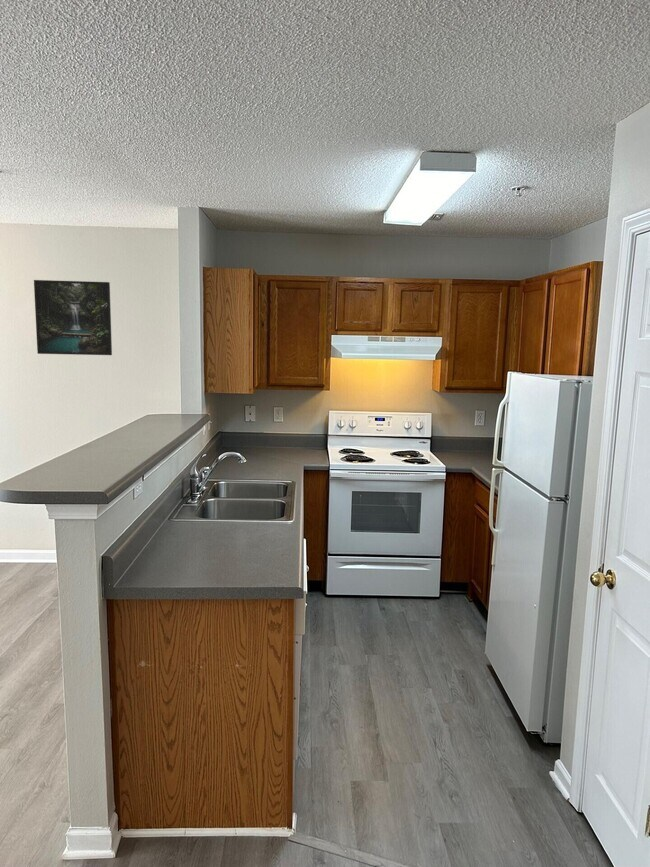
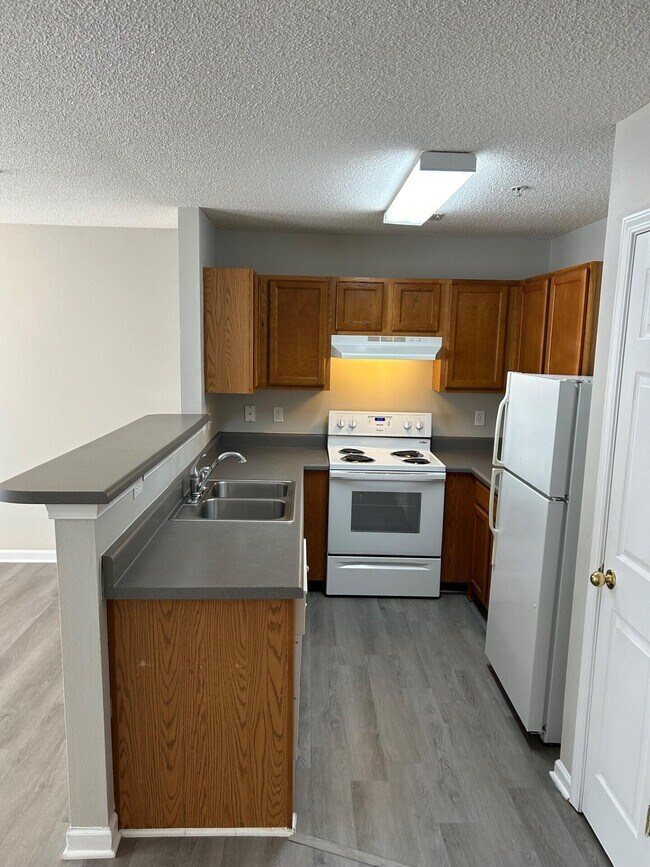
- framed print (73, 318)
